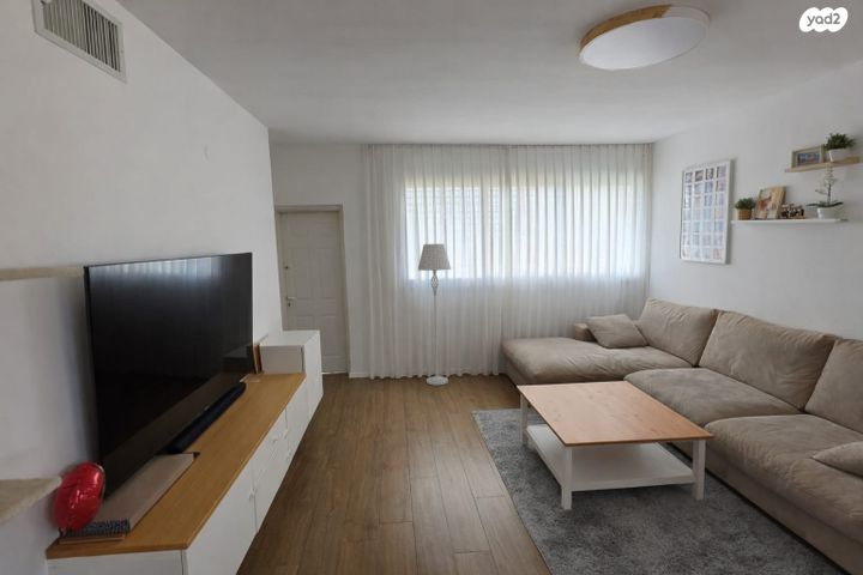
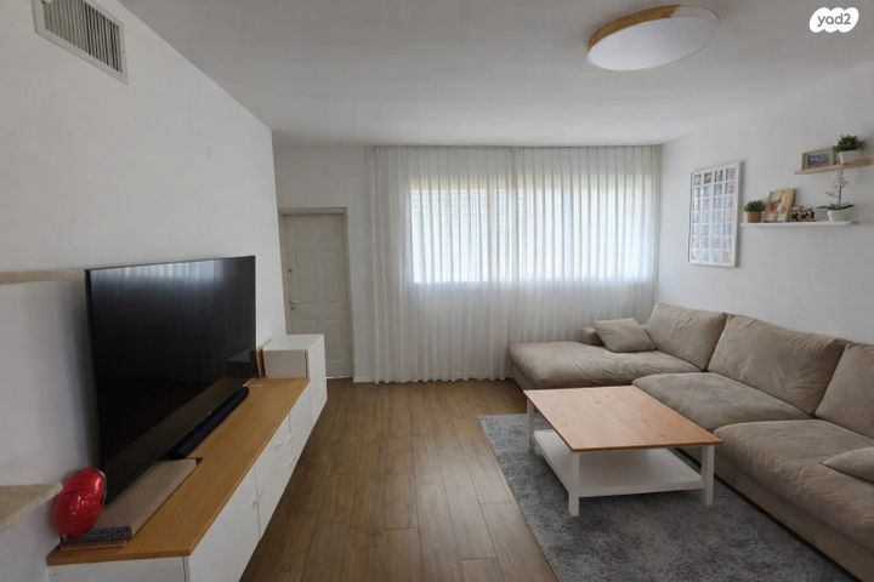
- floor lamp (435, 314)
